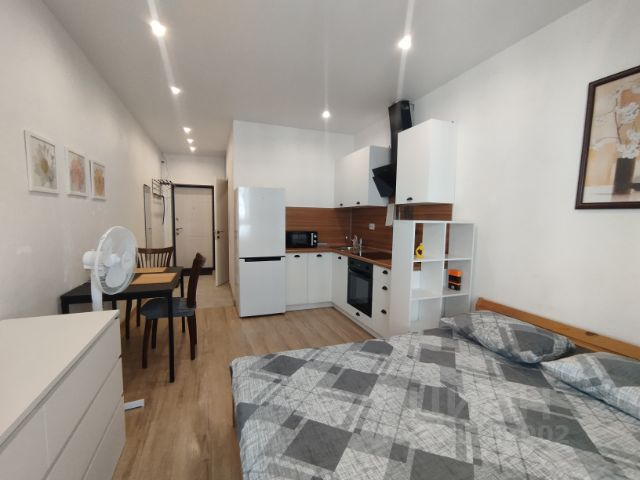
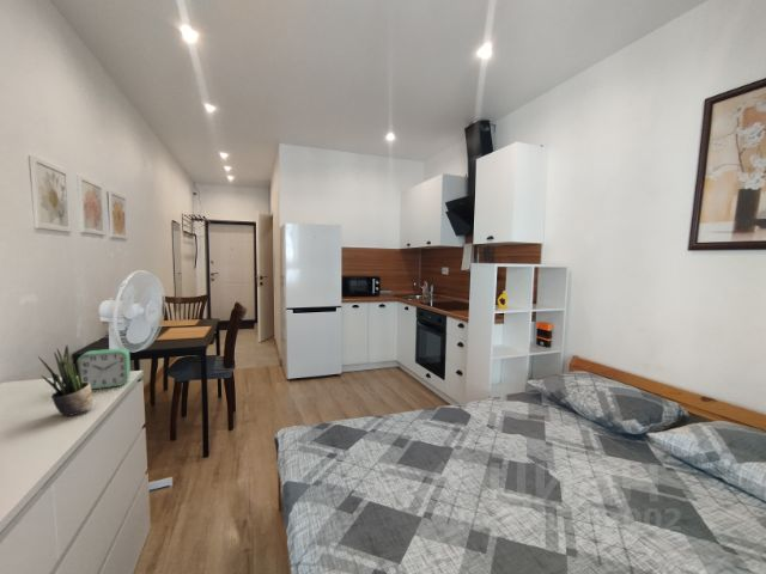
+ potted plant (67, 378)
+ alarm clock (104, 367)
